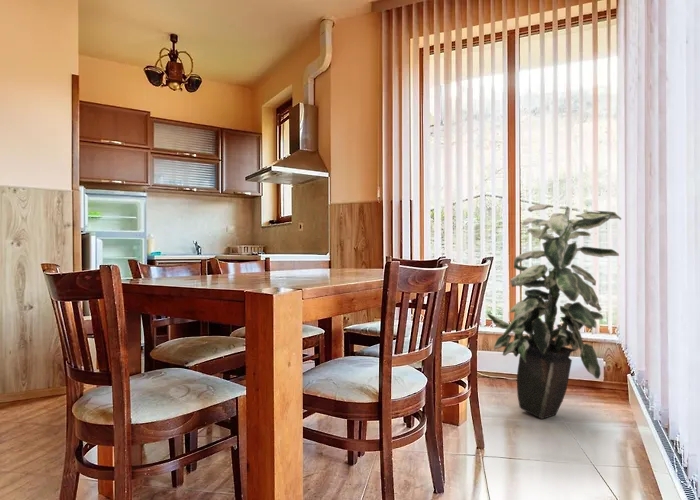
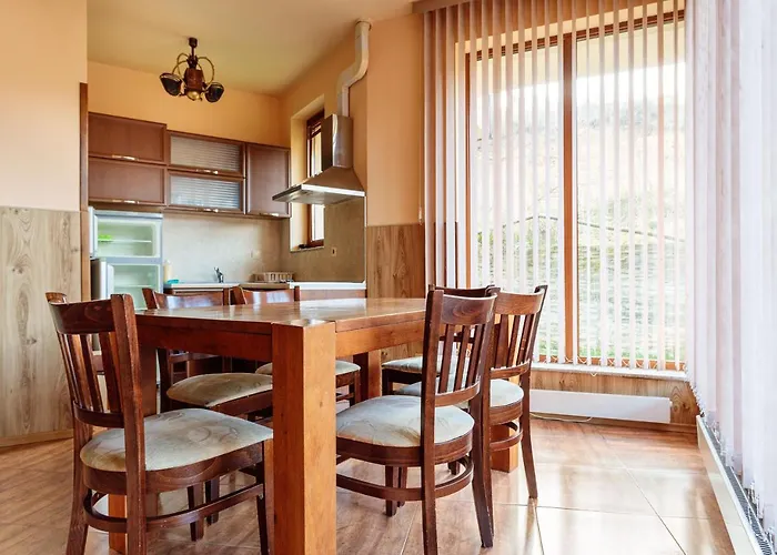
- indoor plant (551, 308)
